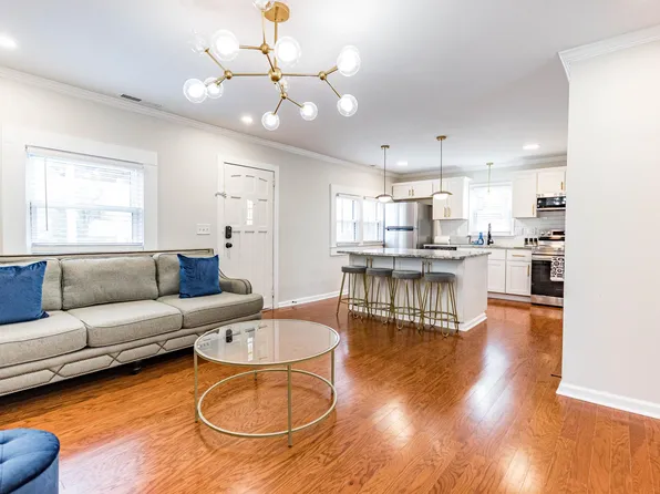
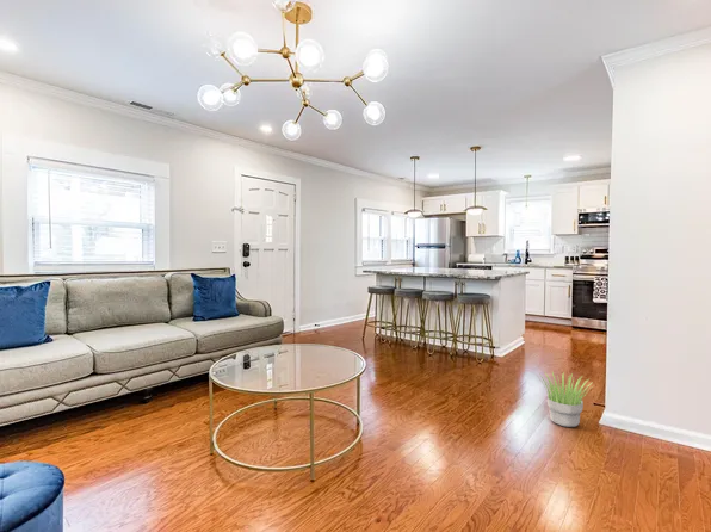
+ potted plant (564, 400)
